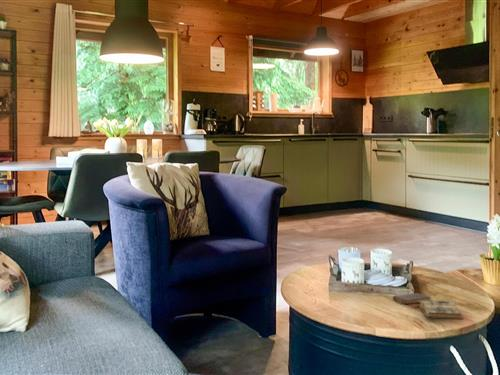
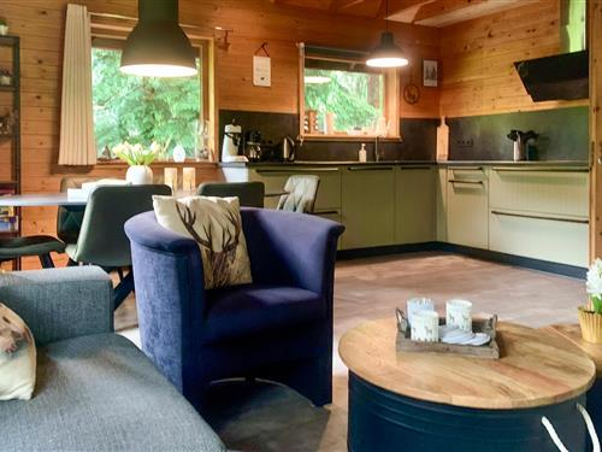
- book (426, 302)
